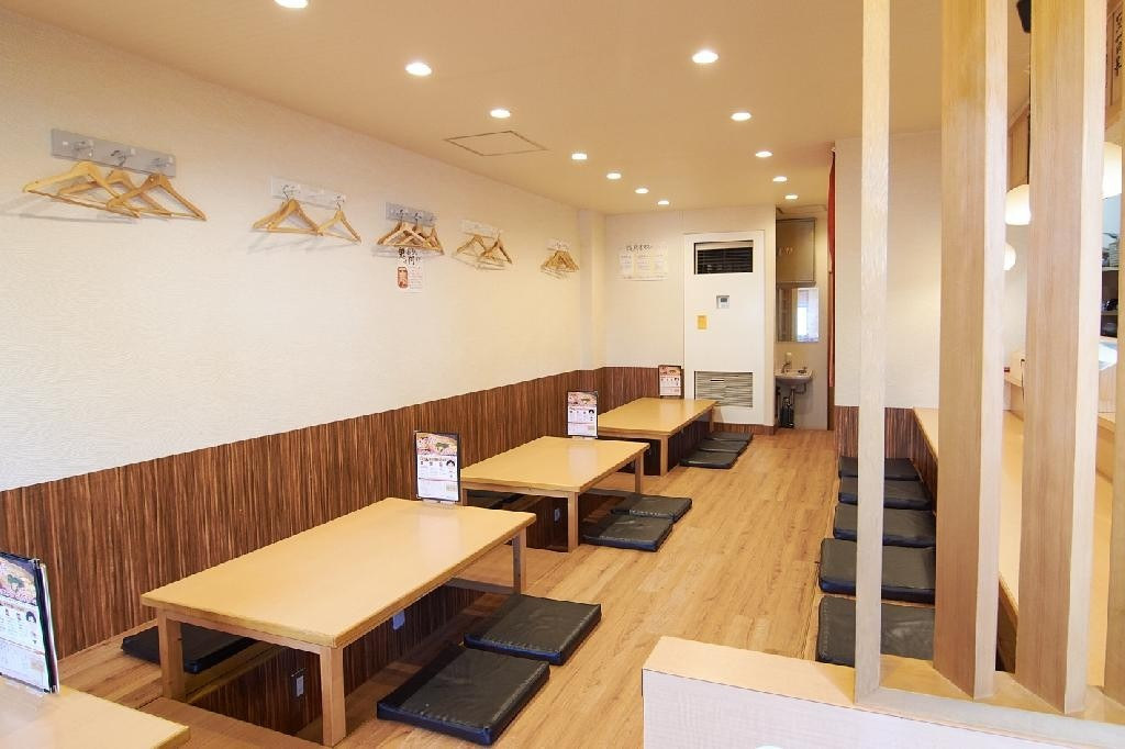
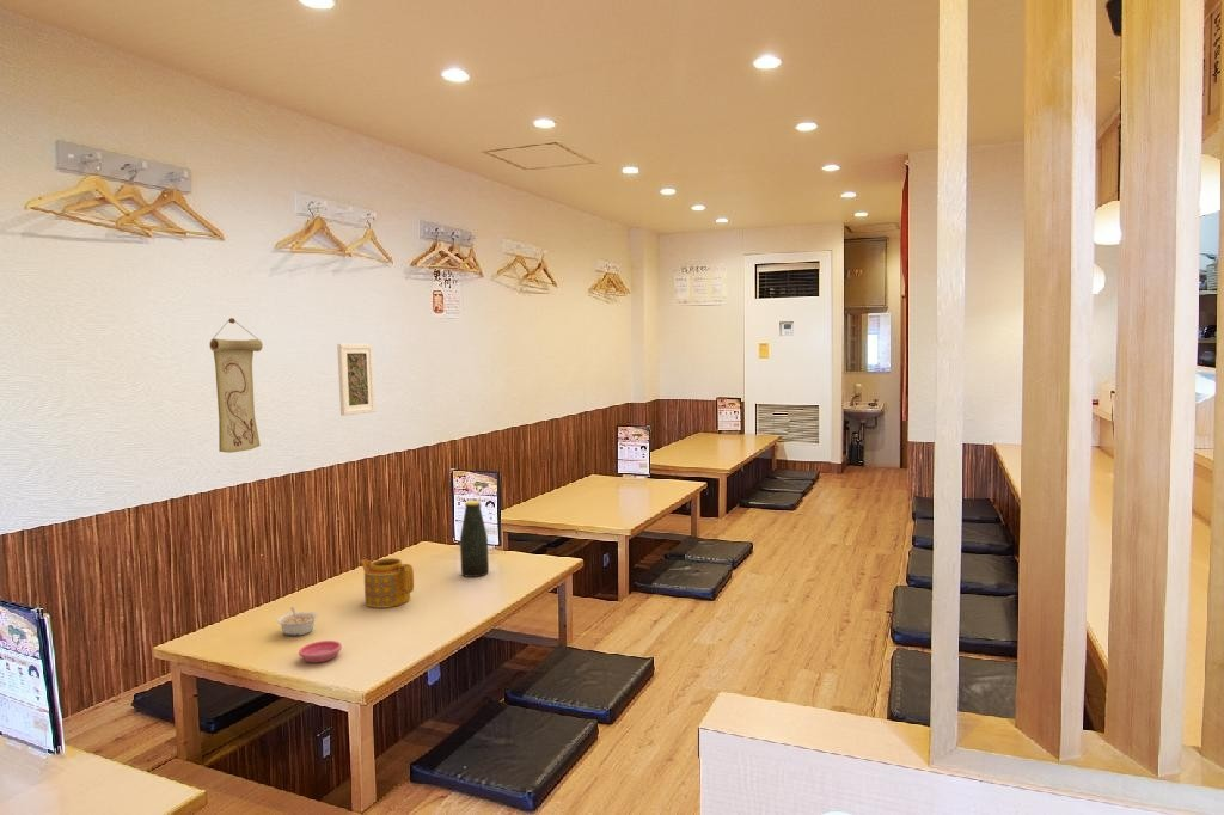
+ teapot (385, 581)
+ bottle (473, 538)
+ wall scroll (238, 385)
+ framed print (356, 379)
+ saucer (320, 651)
+ legume (296, 623)
